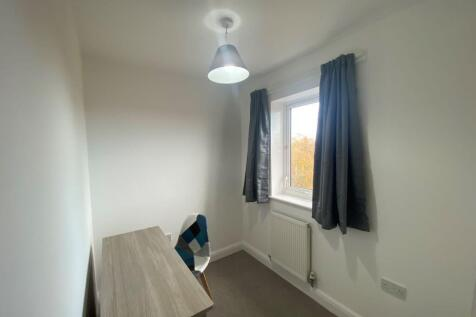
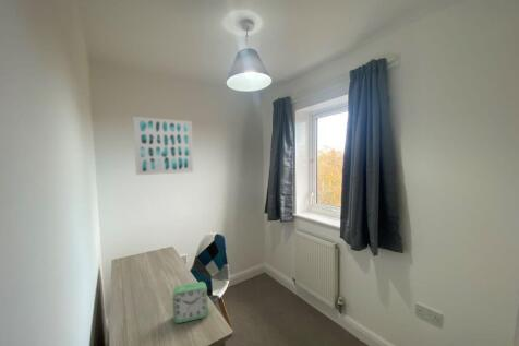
+ wall art (165, 146)
+ alarm clock (190, 300)
